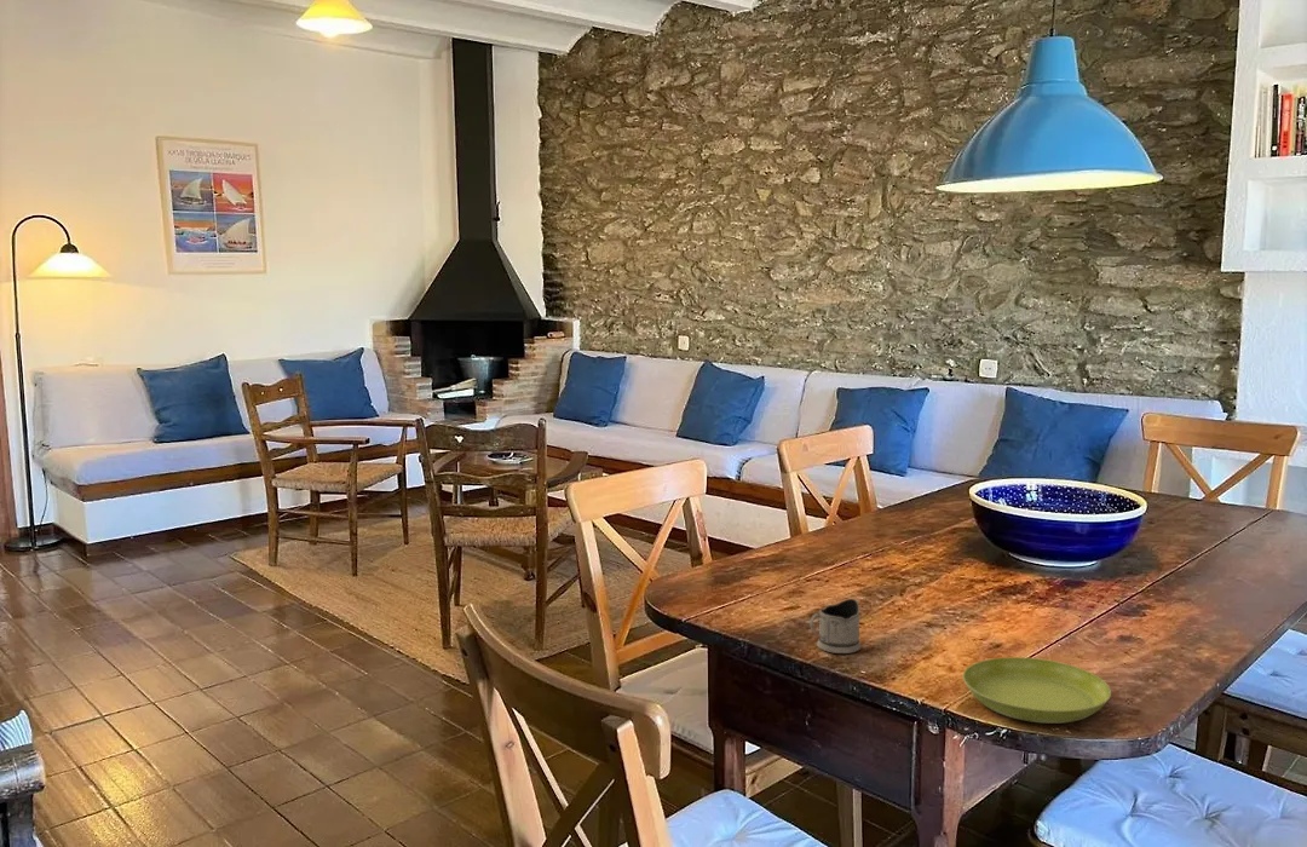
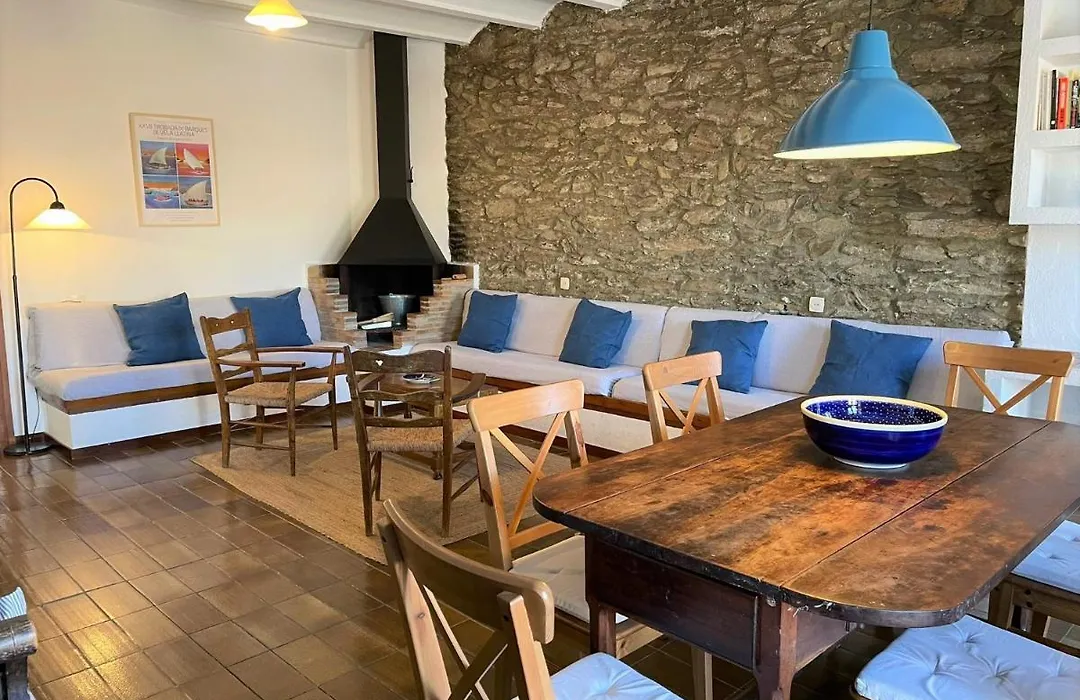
- saucer (1035, 691)
- tea glass holder (833, 624)
